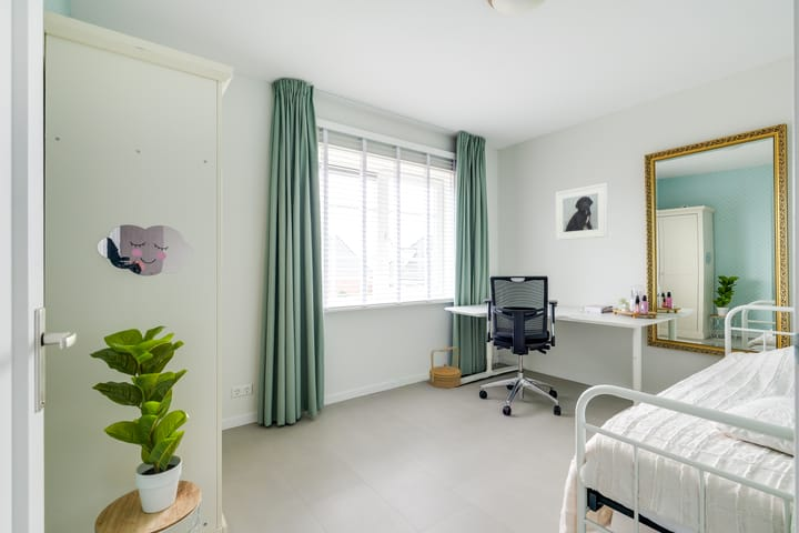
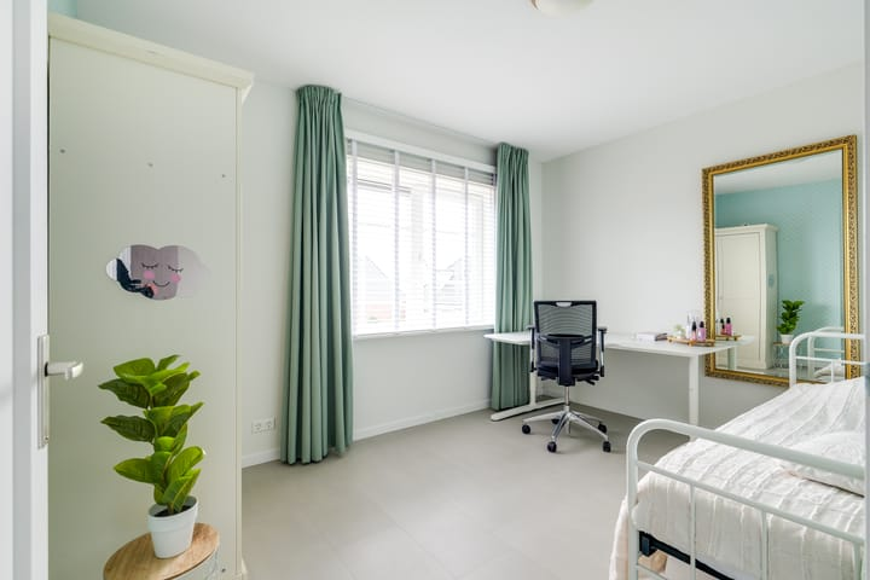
- basket (445, 365)
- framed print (579, 213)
